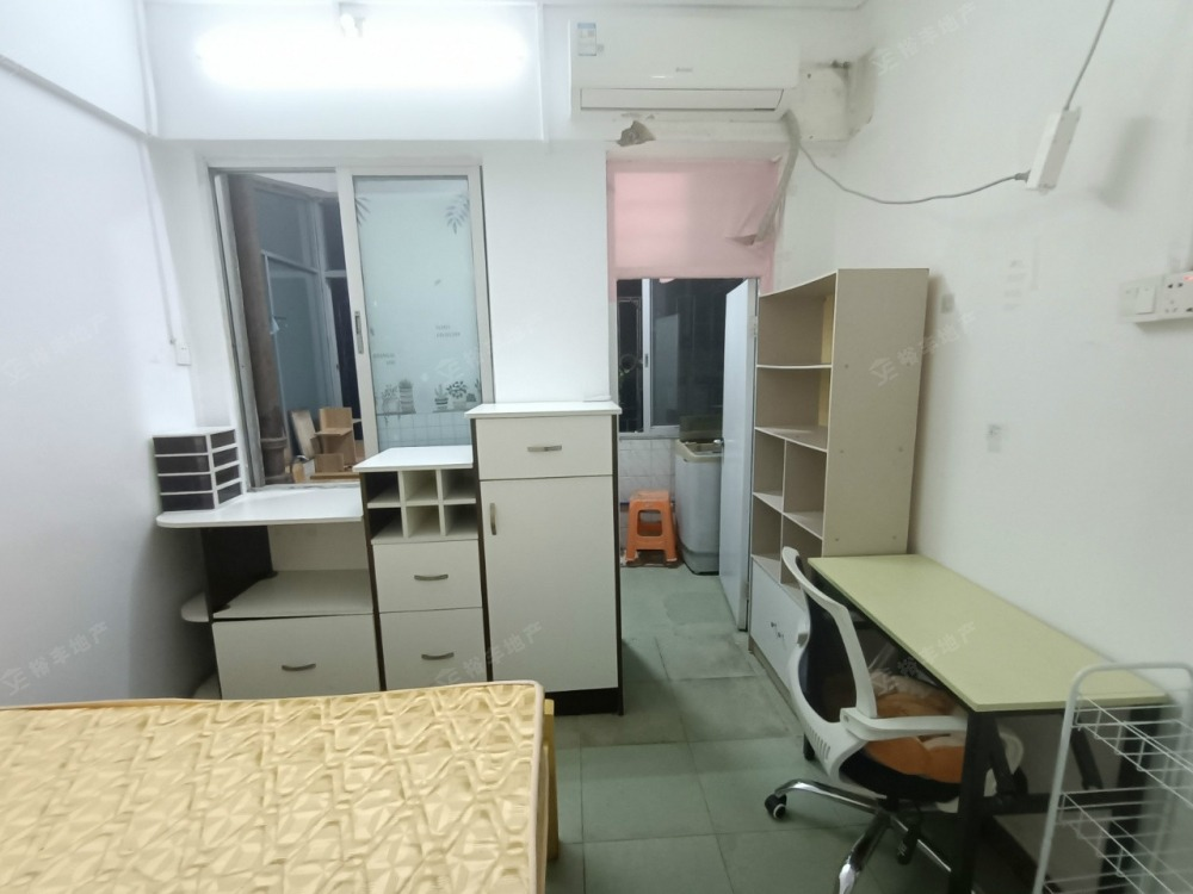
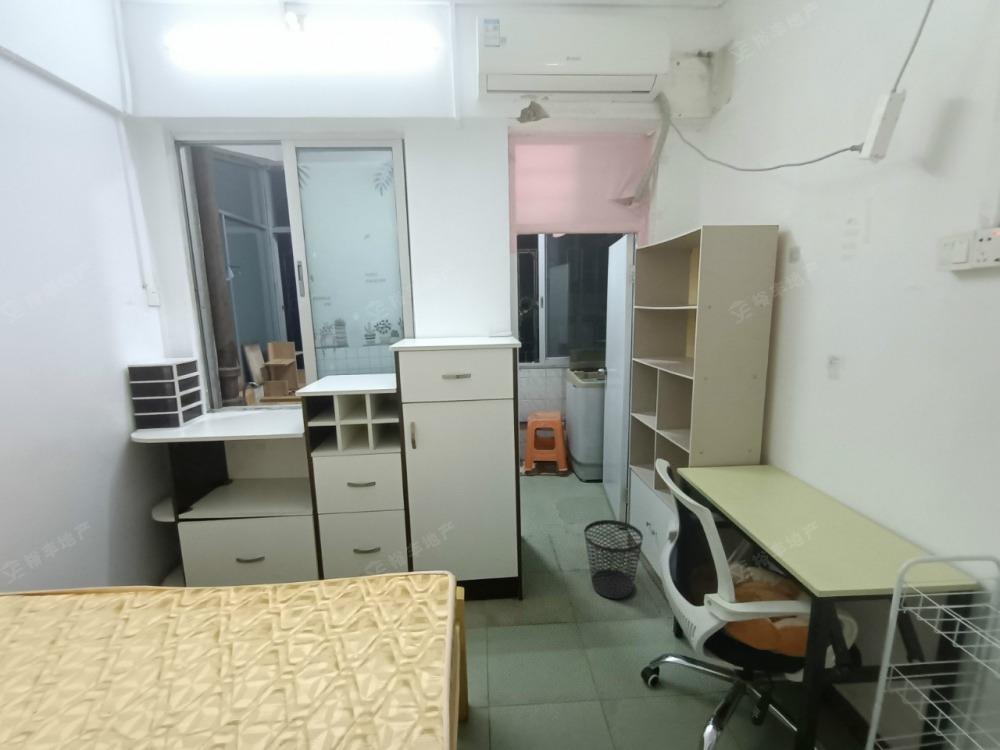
+ wastebasket (612, 560)
